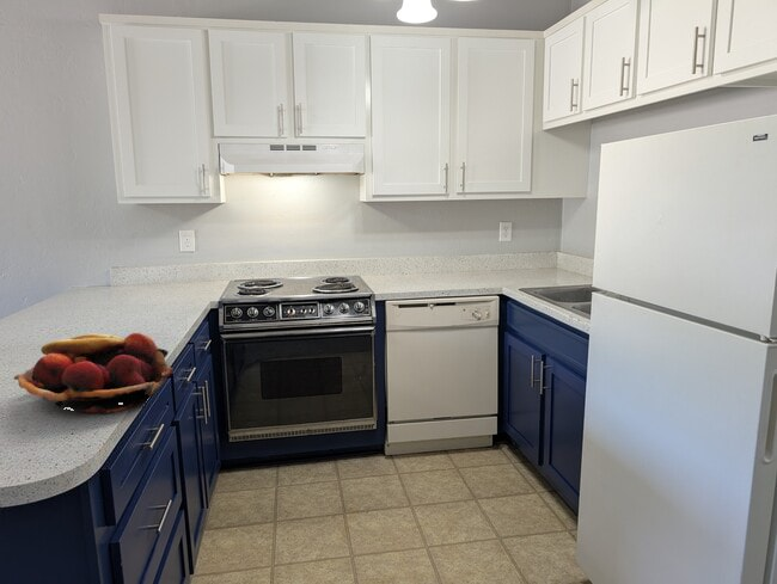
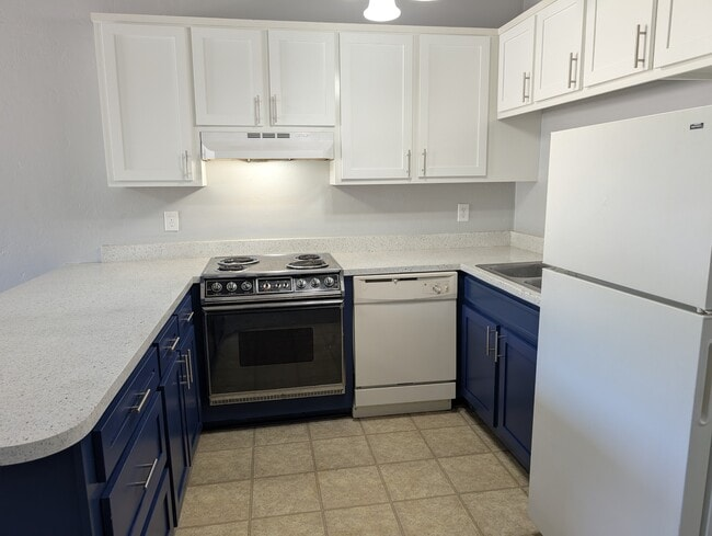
- fruit basket (99, 367)
